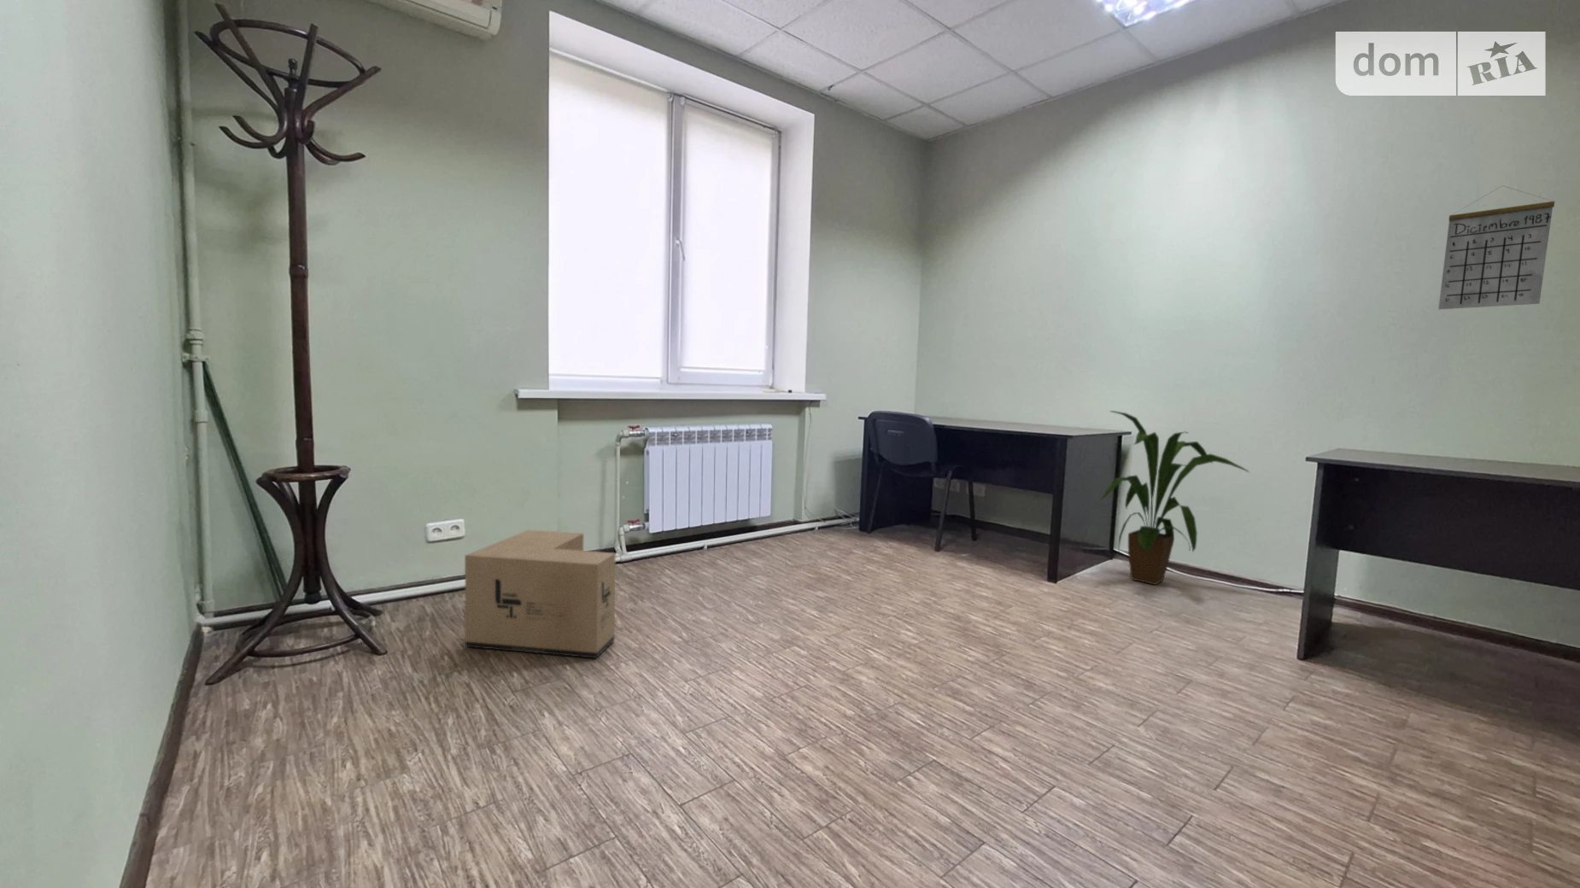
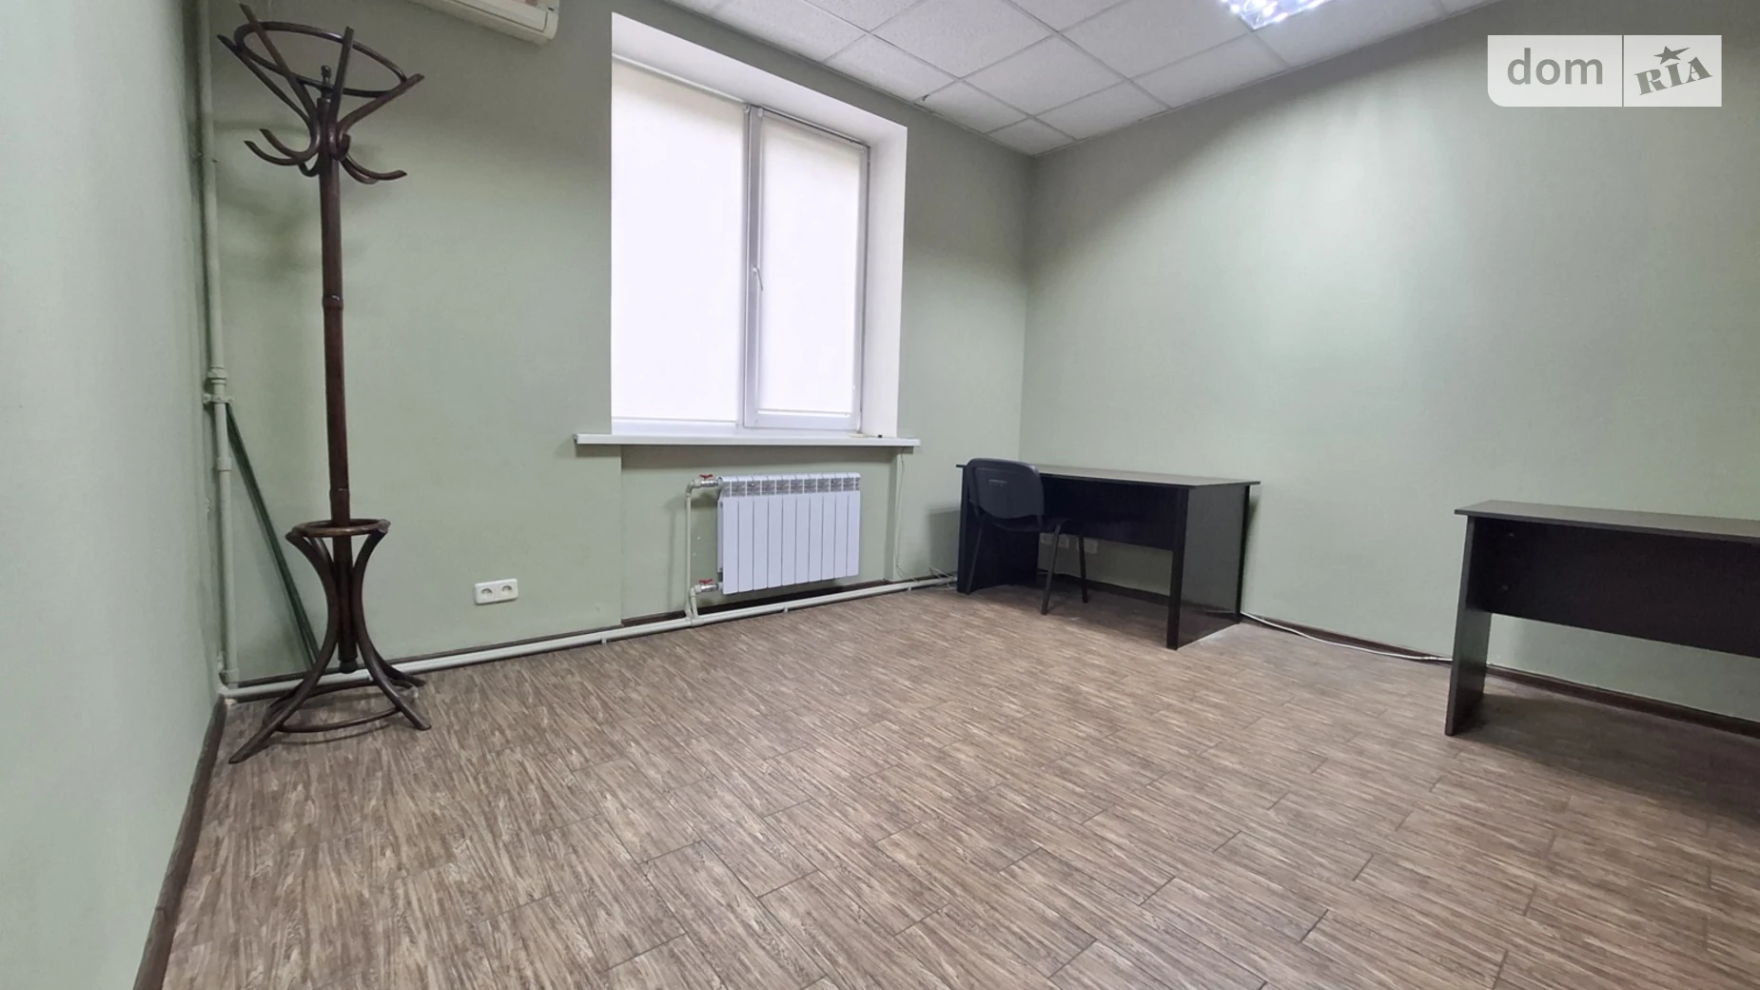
- cardboard box (559, 588)
- house plant (1170, 500)
- calendar (1494, 246)
